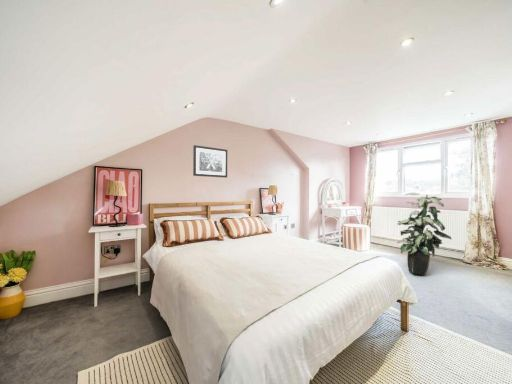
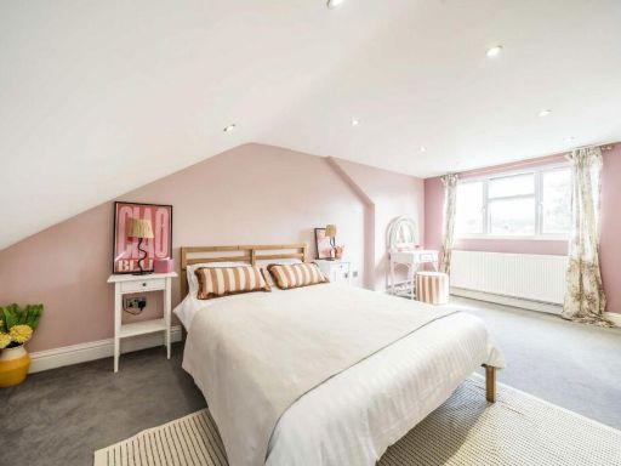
- indoor plant (419, 233)
- wall art (211, 162)
